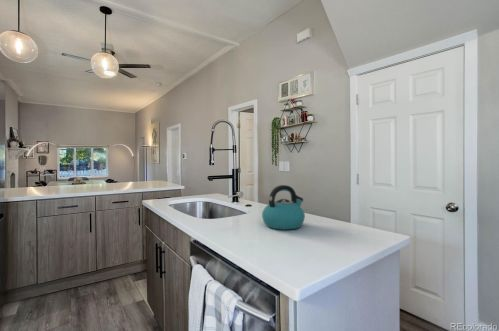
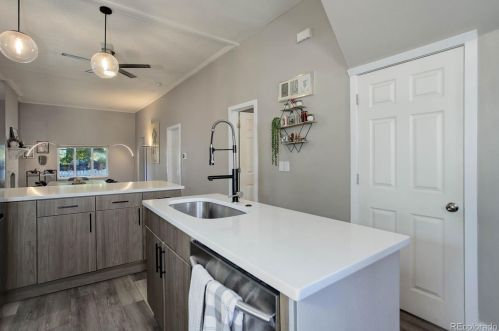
- kettle (285, 205)
